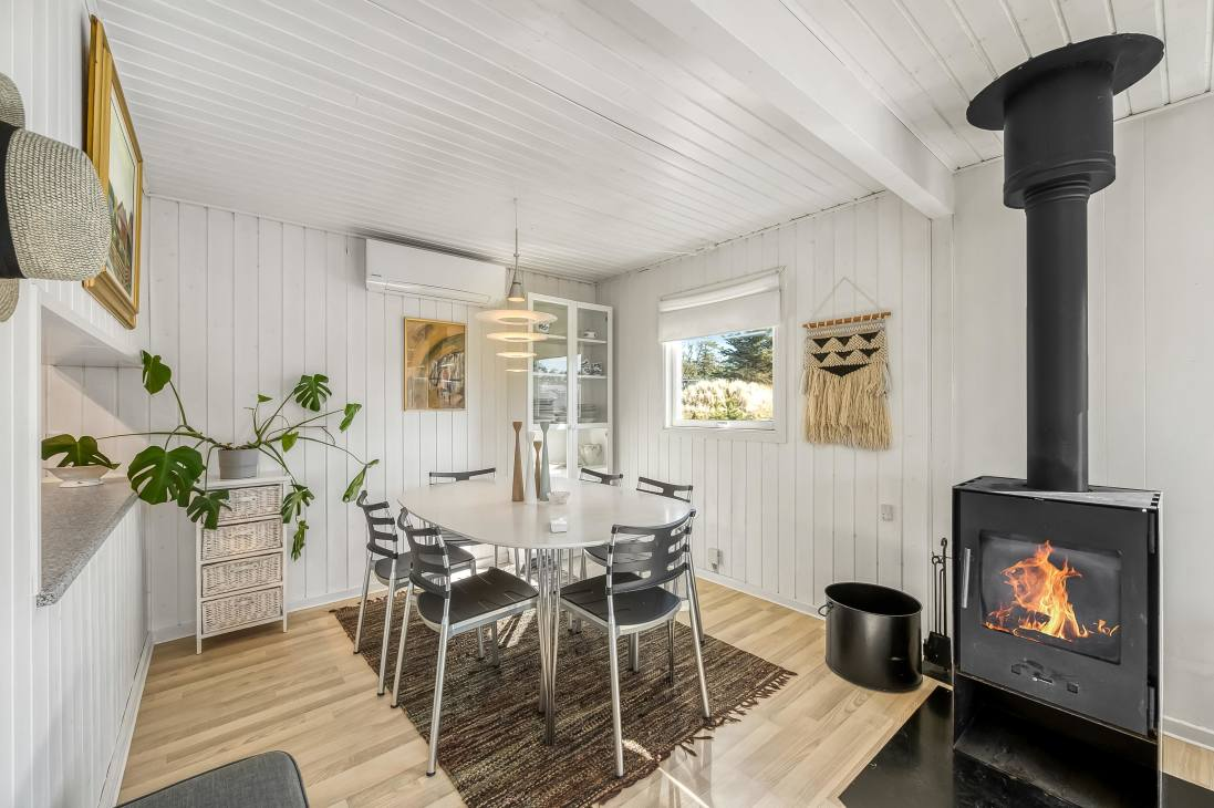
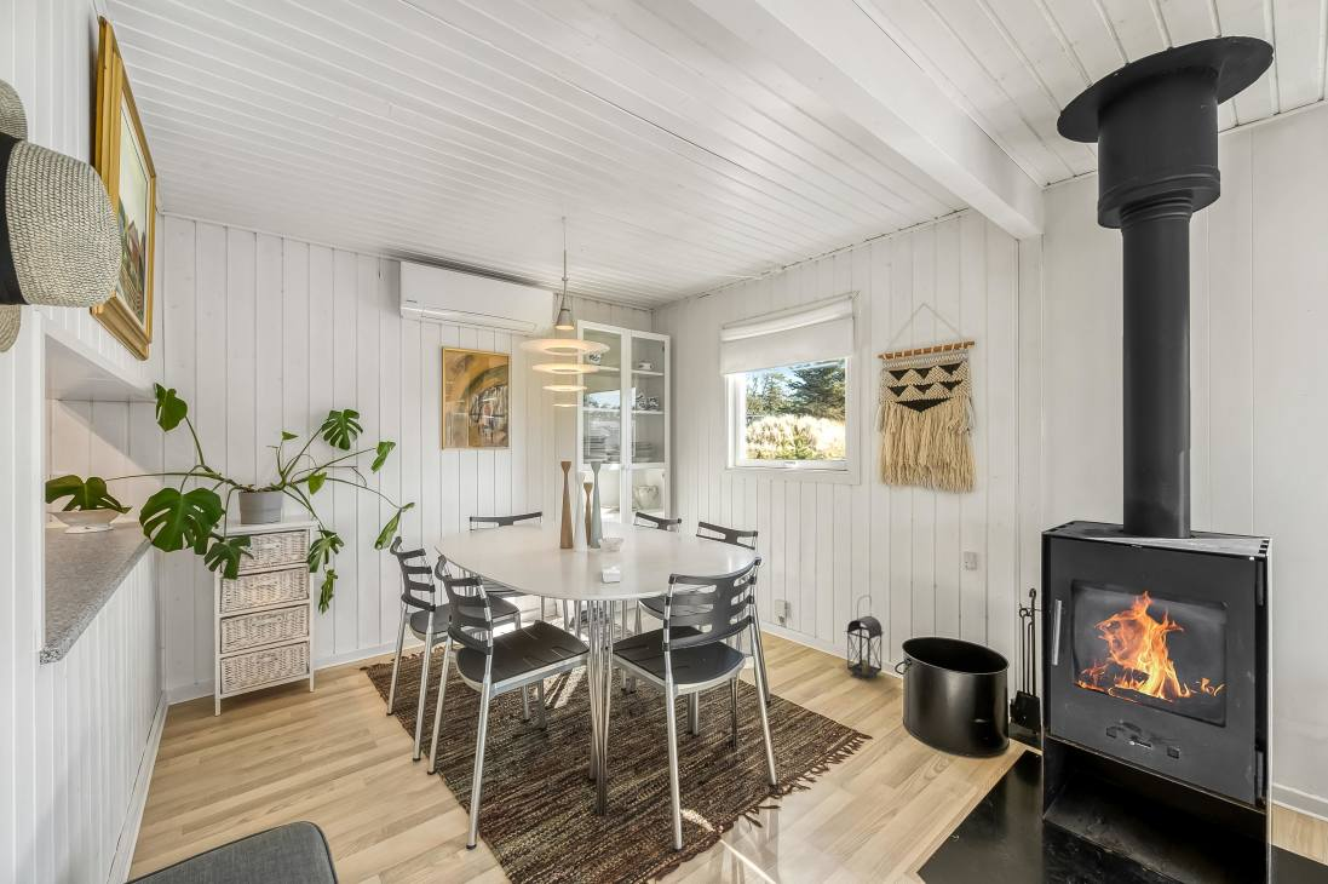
+ lantern (863, 636)
